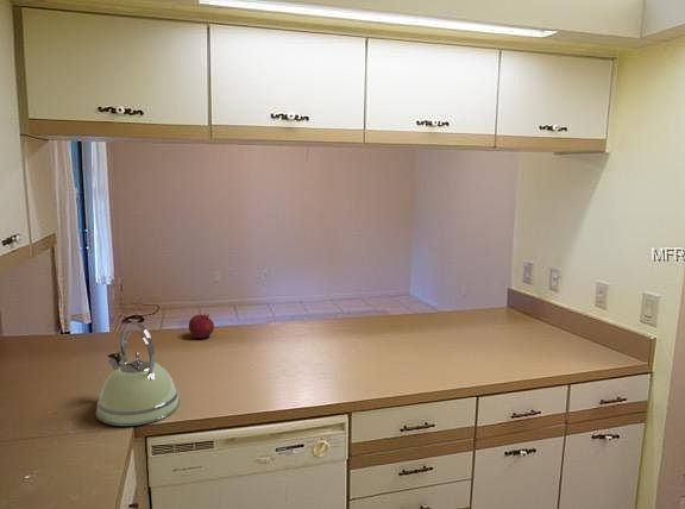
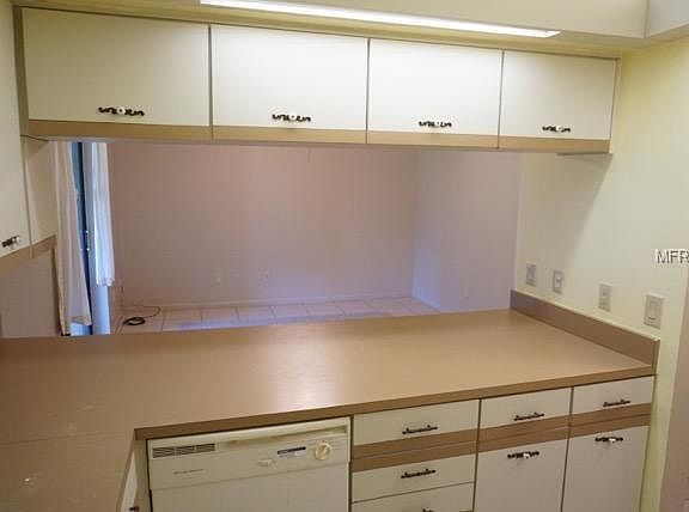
- fruit (201, 325)
- kettle (134, 364)
